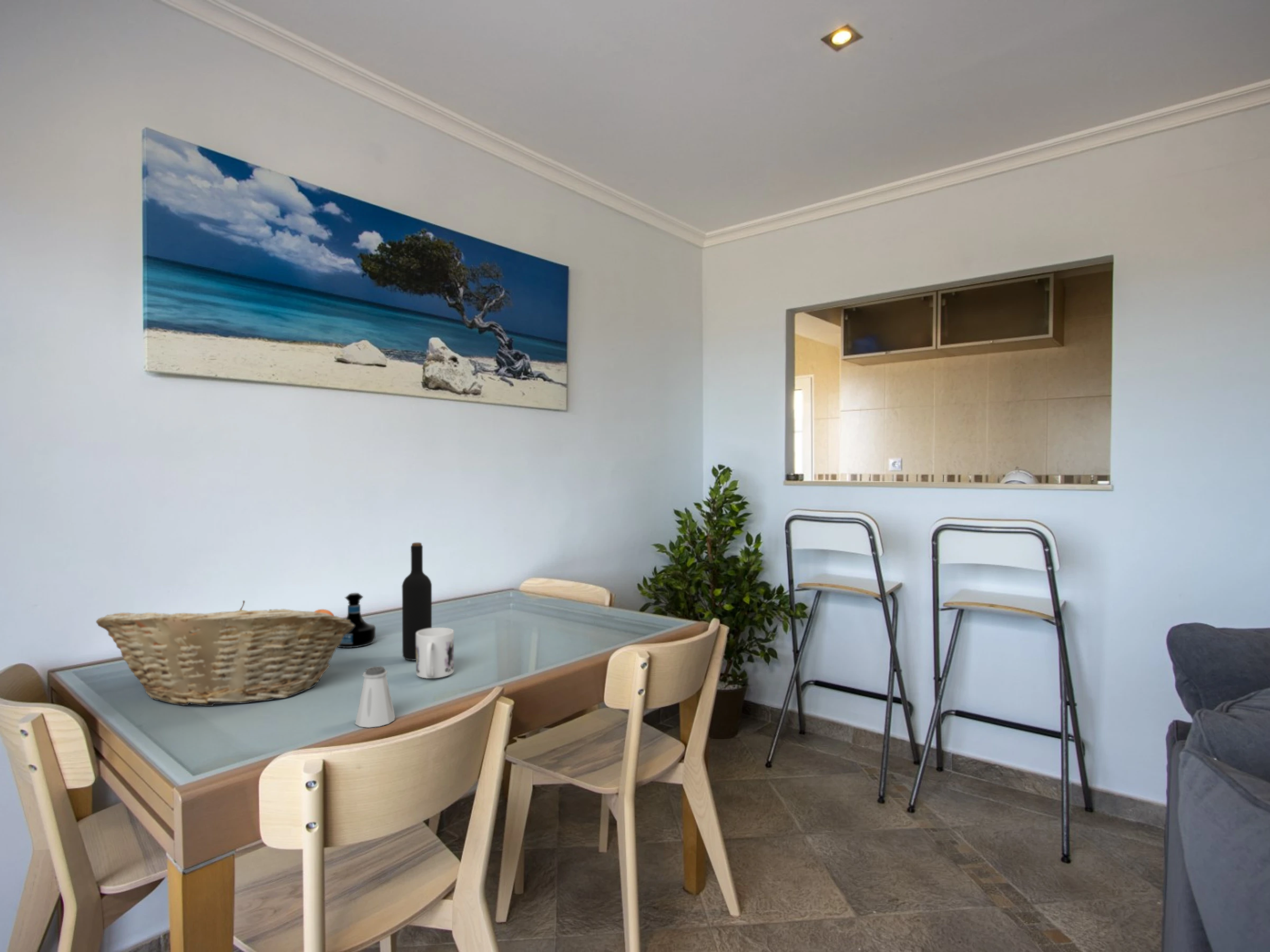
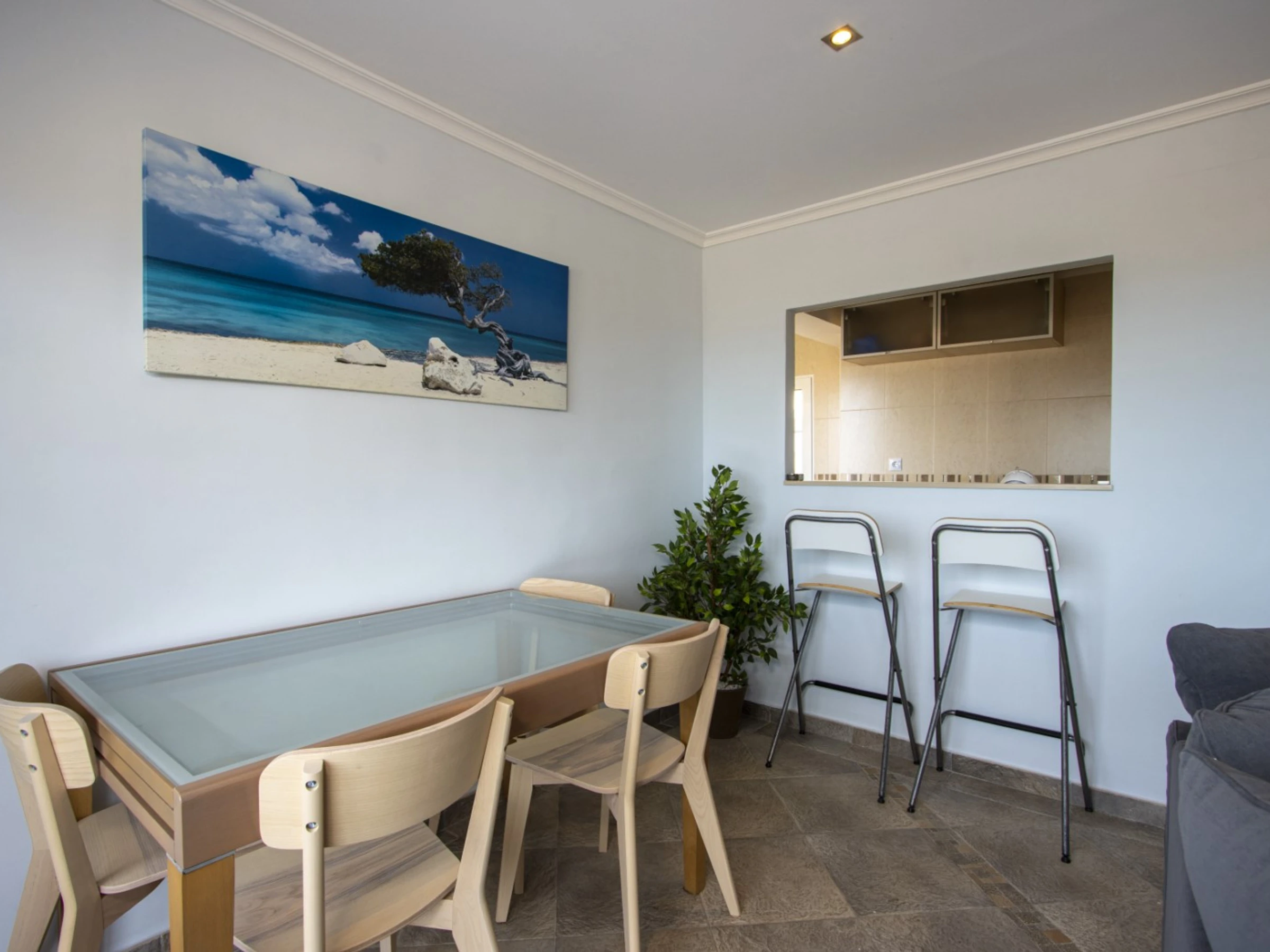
- fruit basket (233, 642)
- wine bottle (417, 600)
- saltshaker (375, 694)
- tequila bottle (354, 618)
- mug (433, 655)
